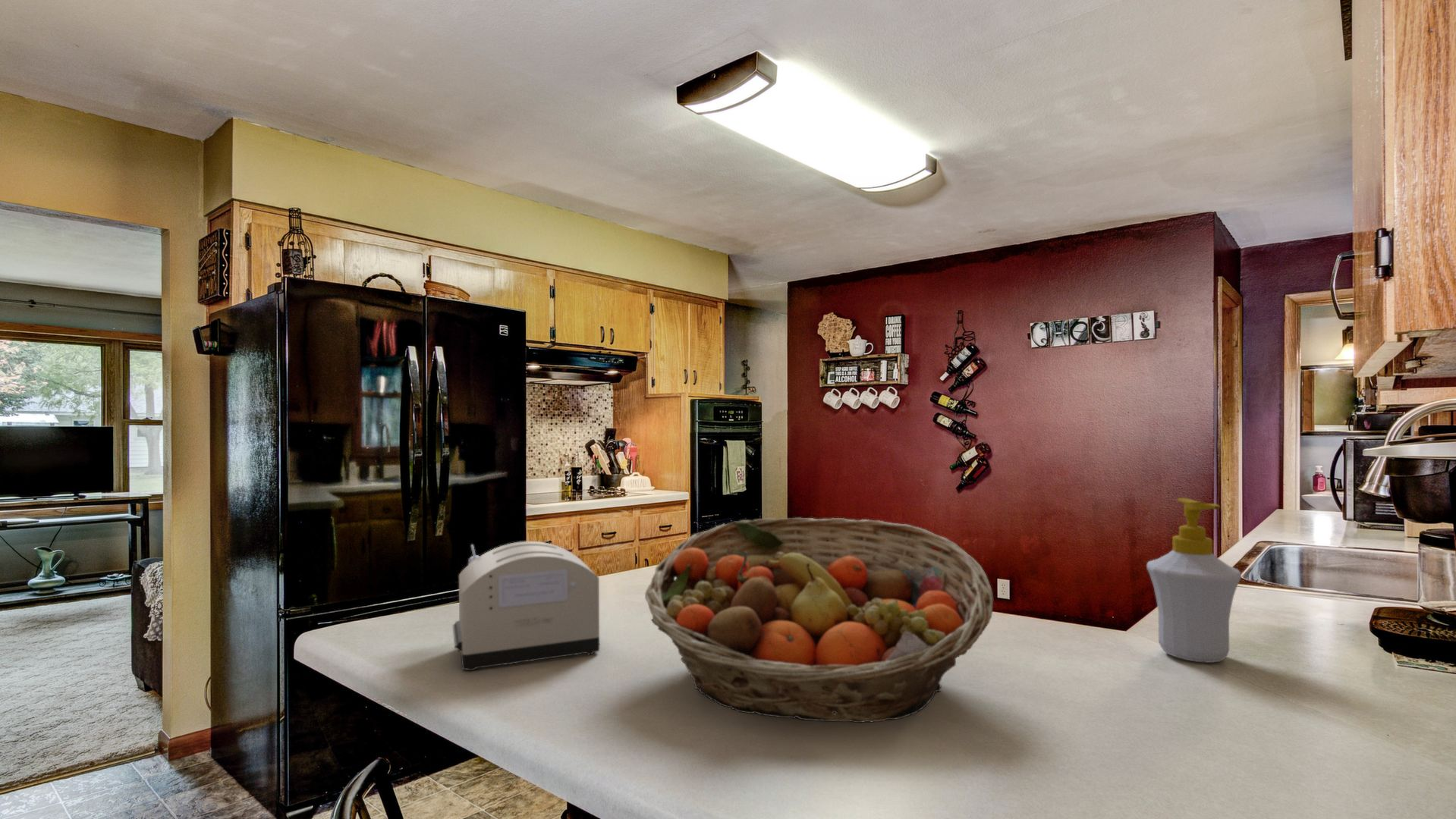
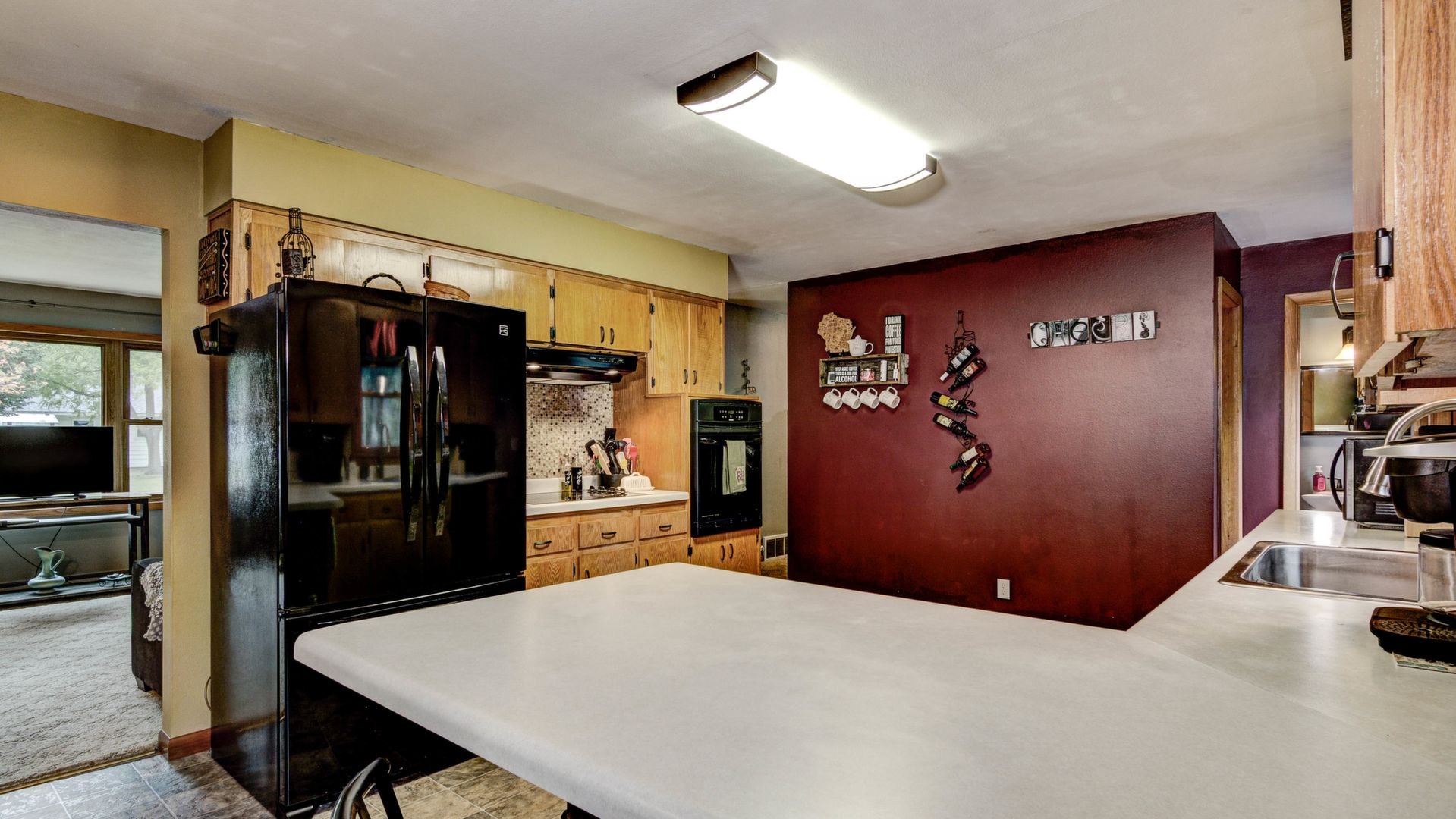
- toaster (524, 593)
- fruit basket (812, 606)
- soap bottle (1192, 577)
